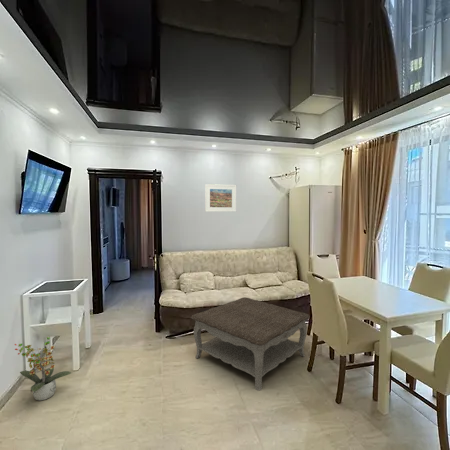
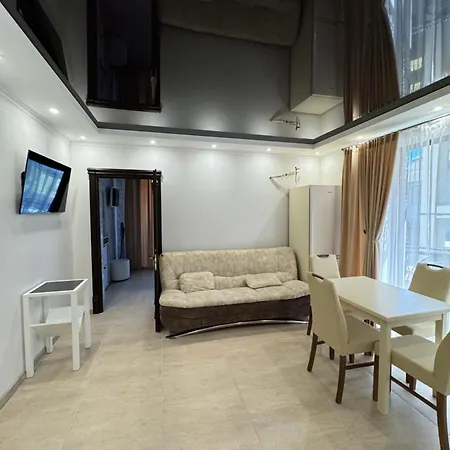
- coffee table (250, 335)
- potted plant (40, 369)
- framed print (220, 198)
